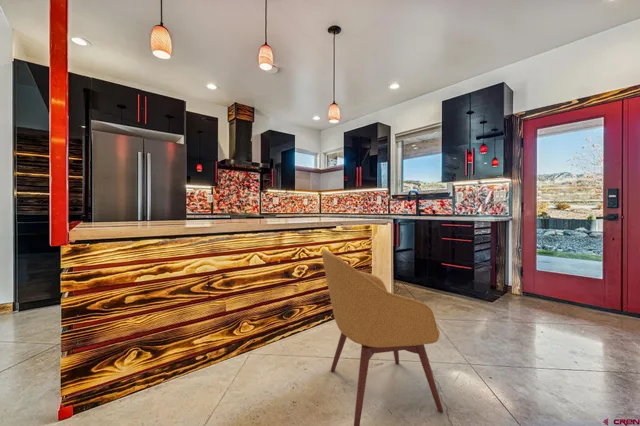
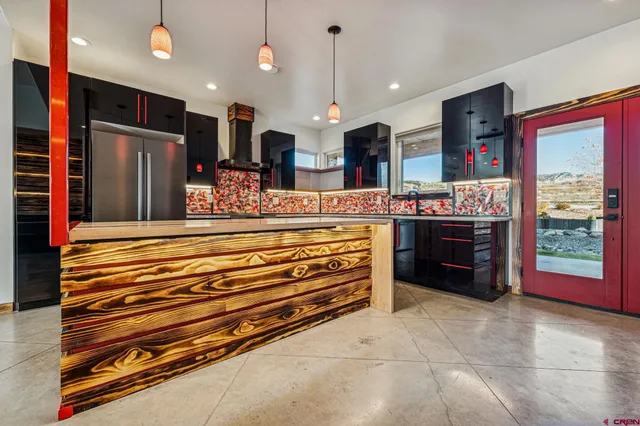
- chair (376, 319)
